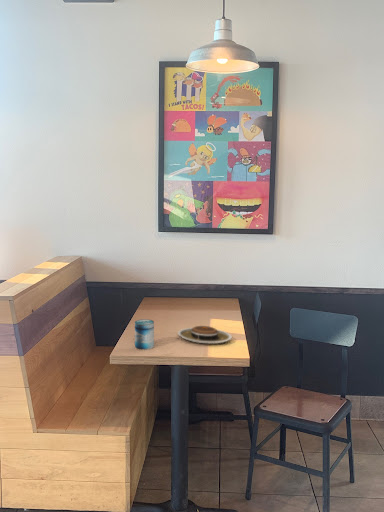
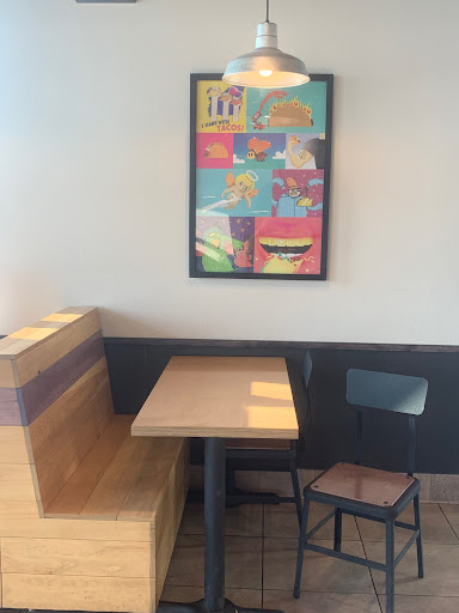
- beverage can (144, 334)
- plate (204, 333)
